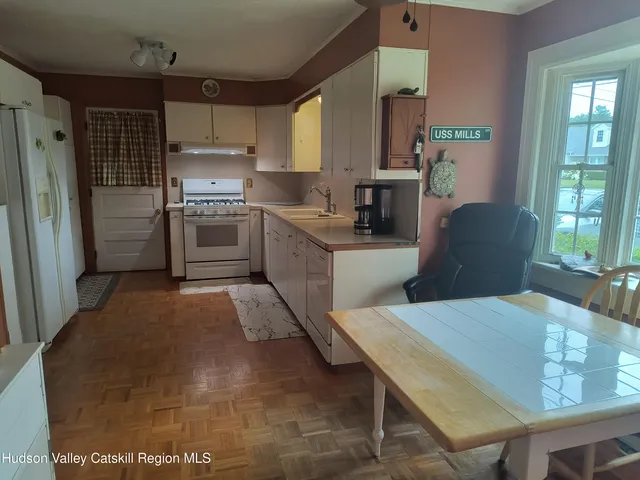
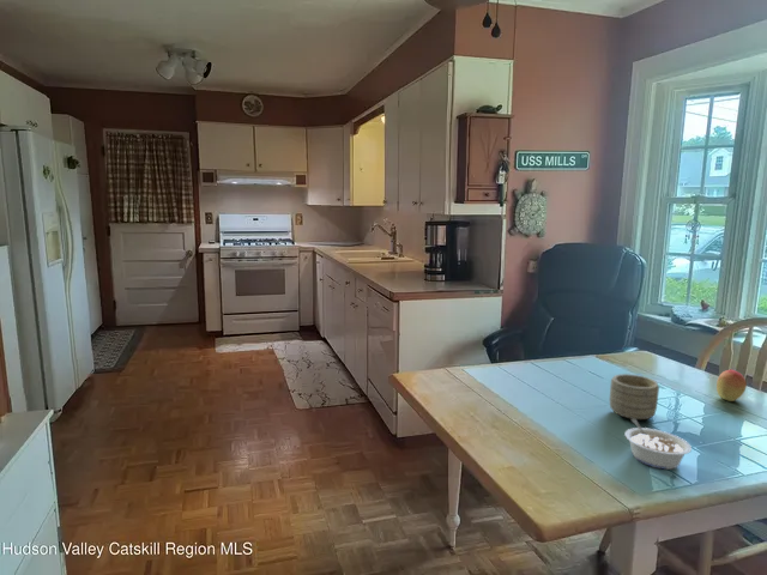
+ mug (634, 395)
+ legume (653, 447)
+ fruit (730, 385)
